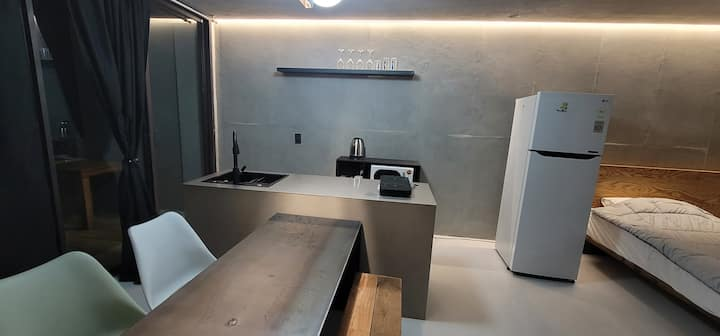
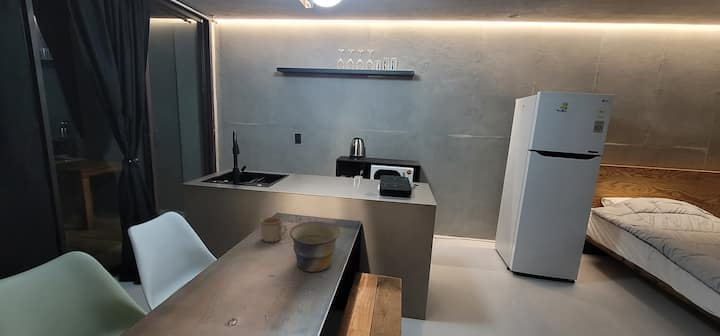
+ mug (274, 230)
+ bowl (314, 247)
